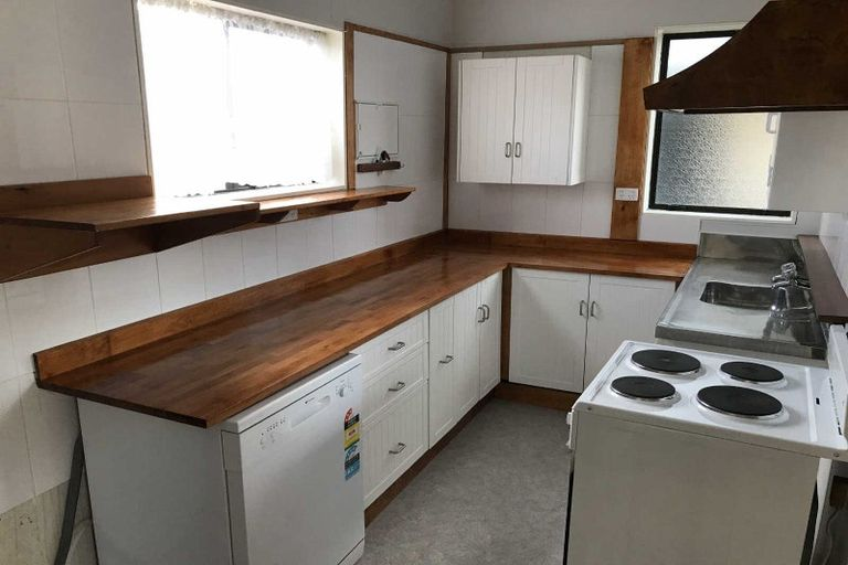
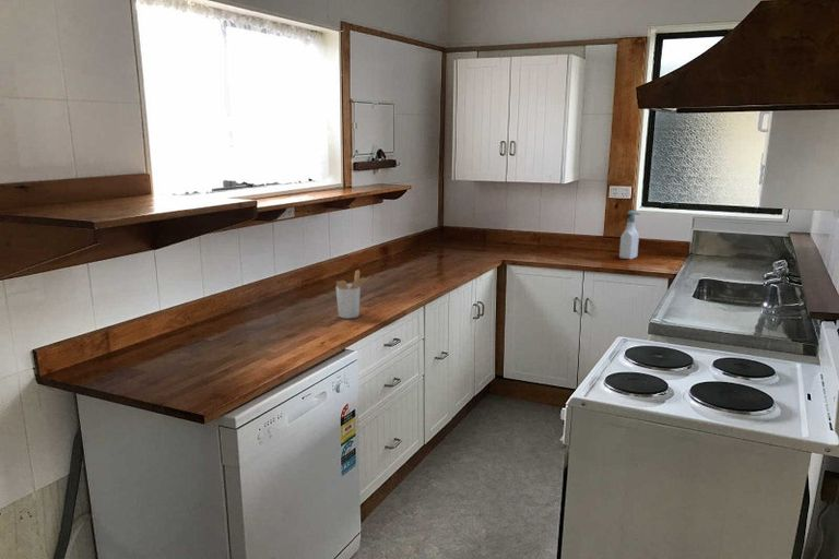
+ utensil holder (353, 295)
+ soap bottle (631, 234)
